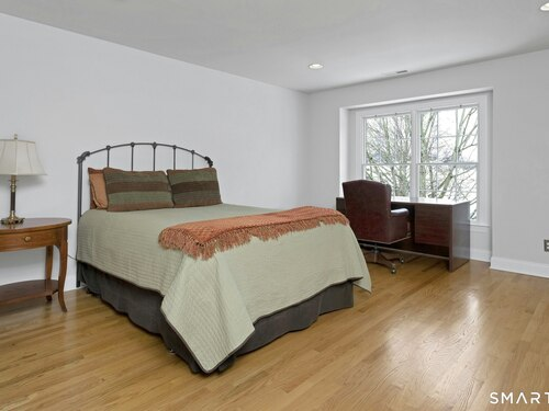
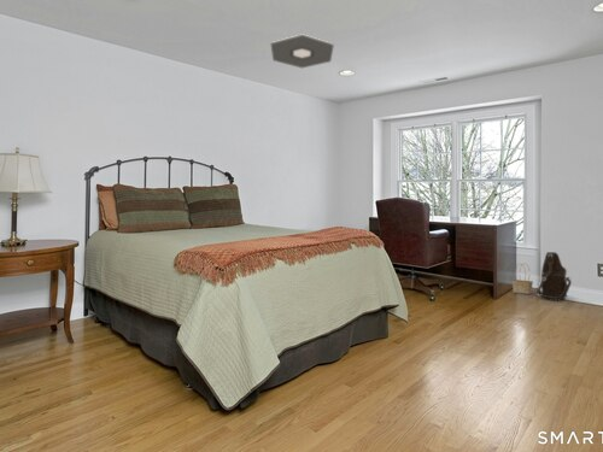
+ ceiling light (302, 52)
+ basket (520, 277)
+ shoulder bag (556, 275)
